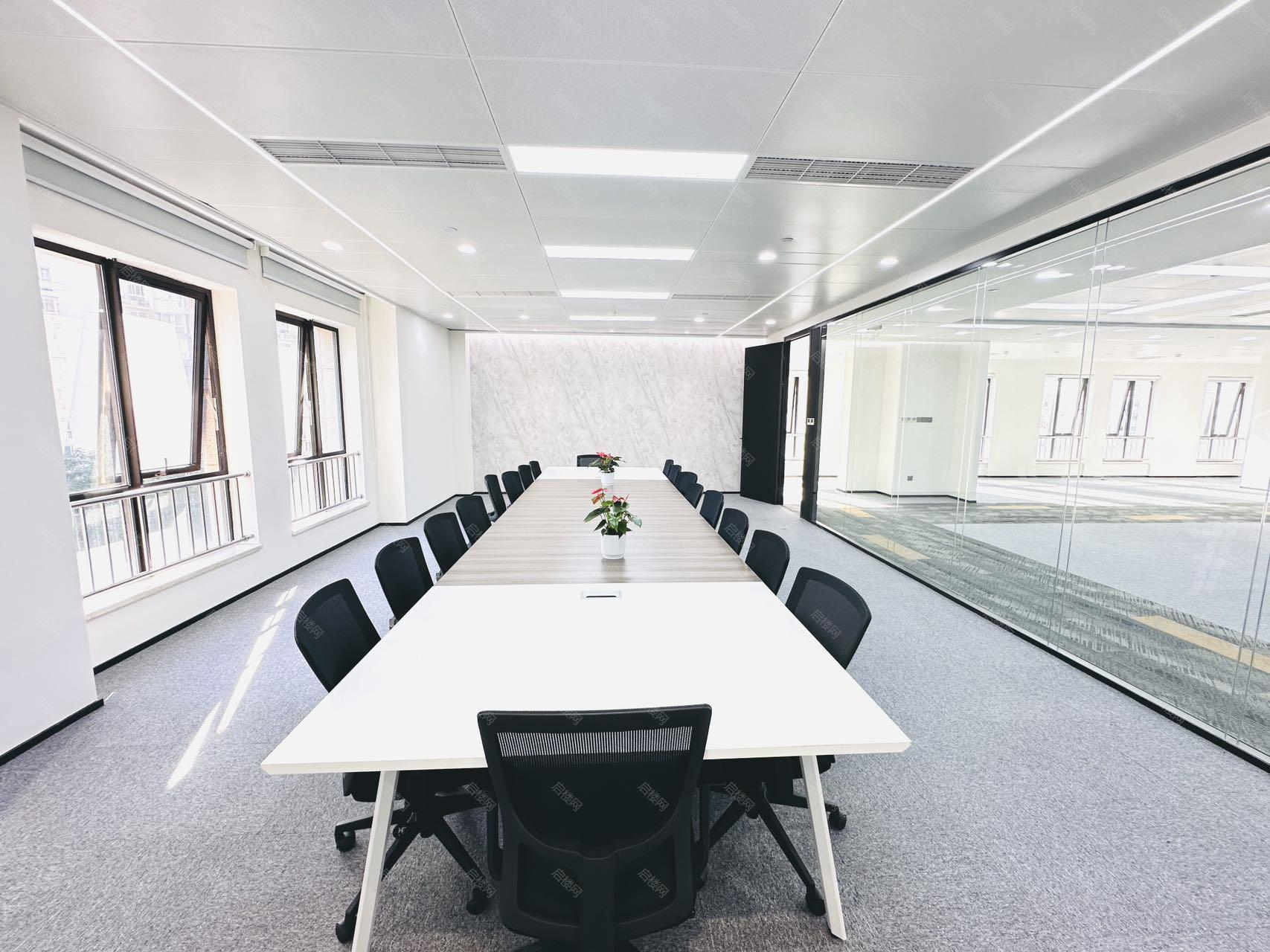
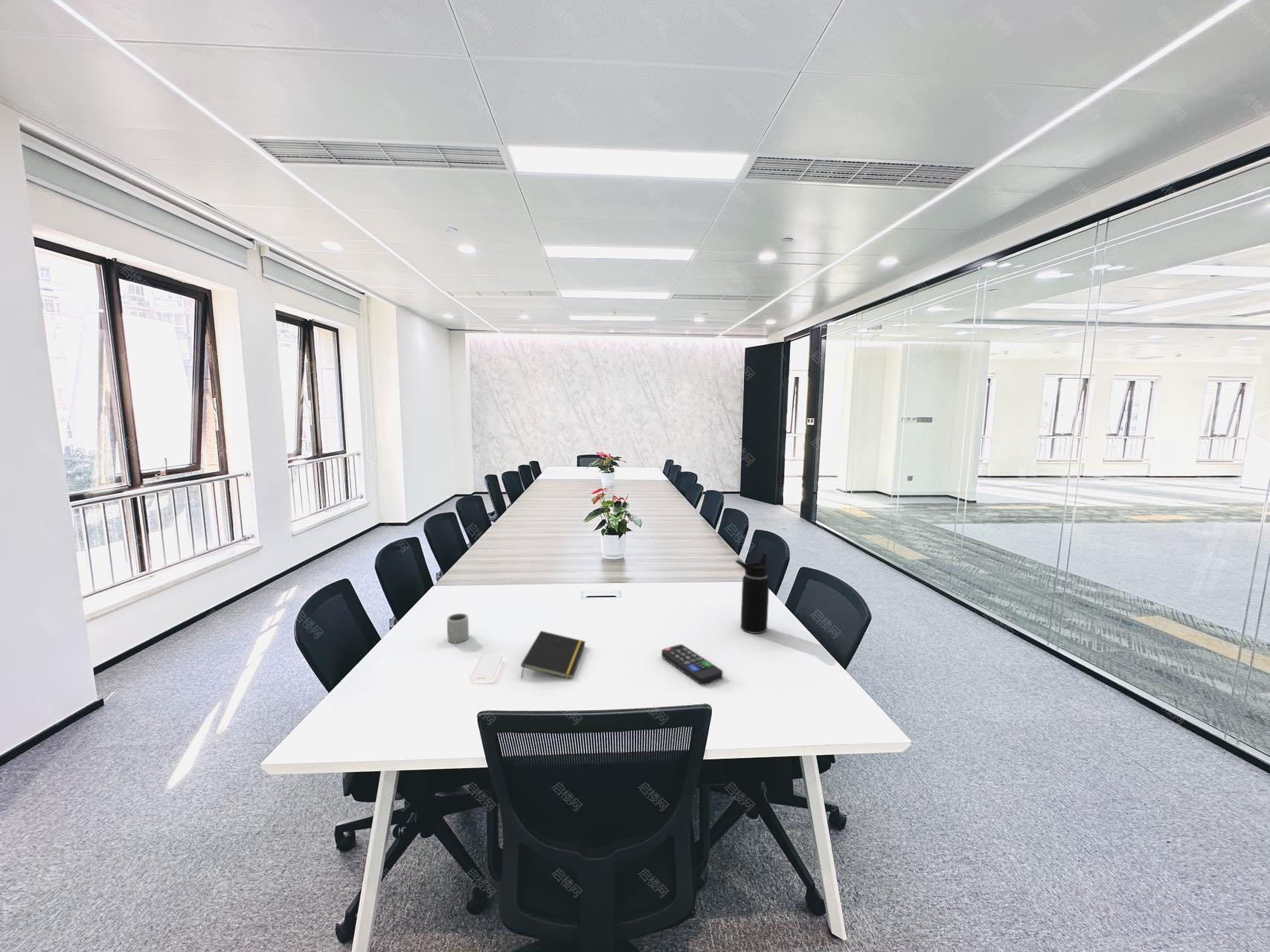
+ smartphone (487, 668)
+ notepad (555, 653)
+ water bottle (751, 591)
+ remote control (690, 663)
+ cup (458, 626)
